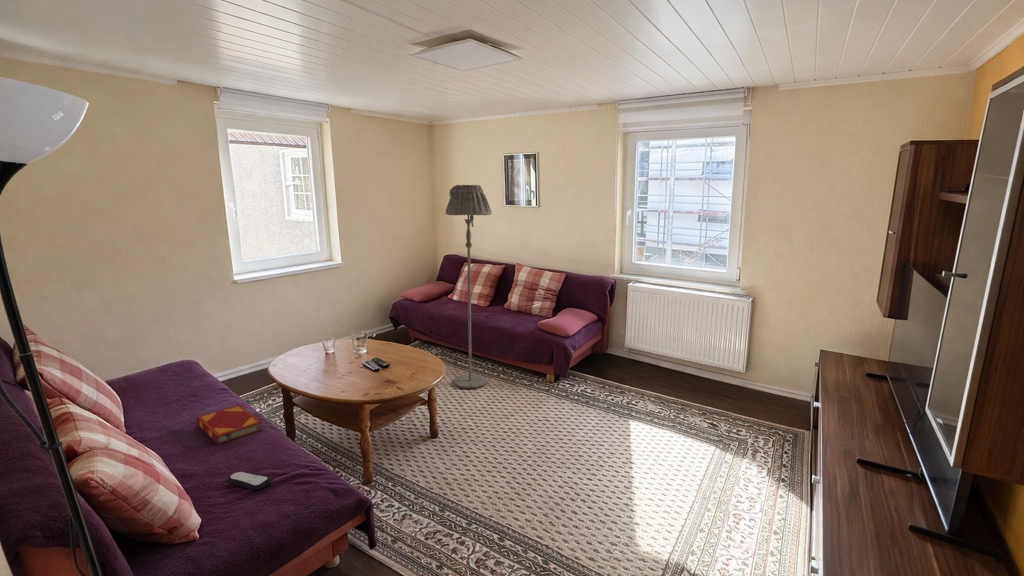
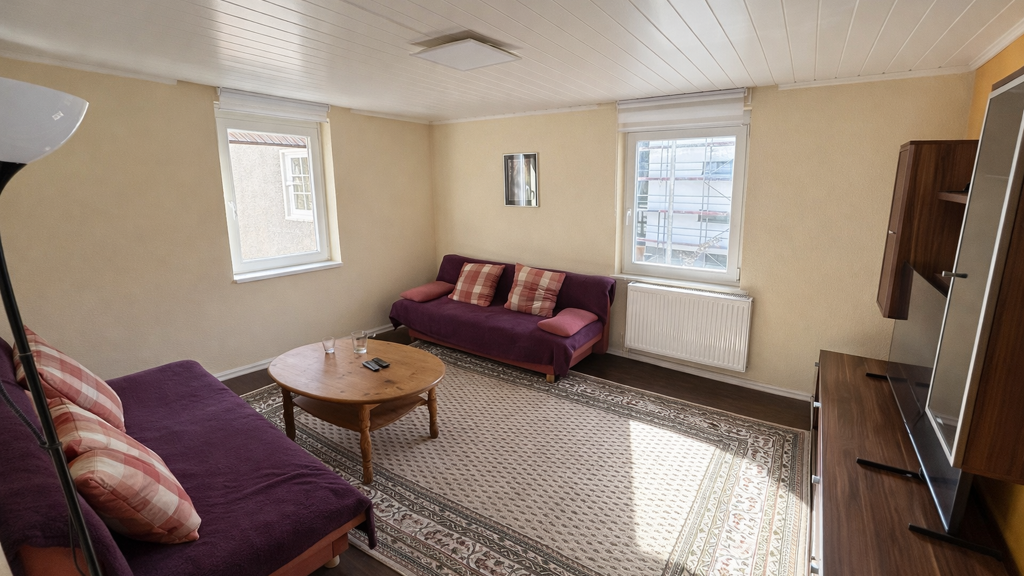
- remote control (248, 479)
- floor lamp (469, 287)
- hardback book (229, 423)
